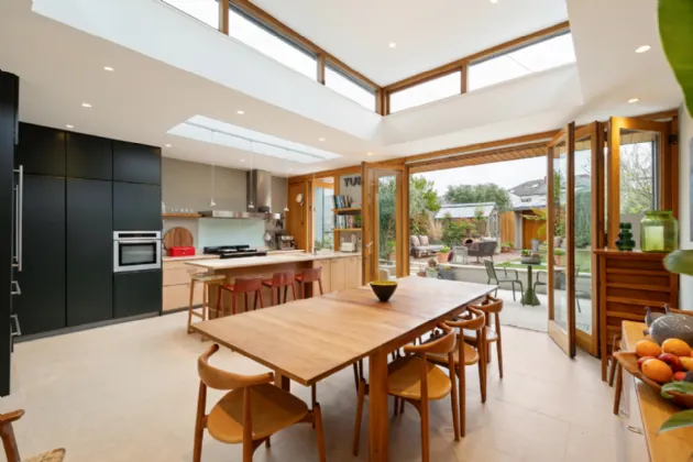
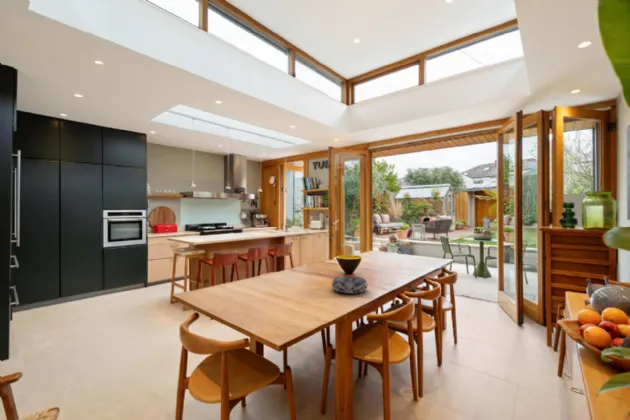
+ decorative bowl (349, 284)
